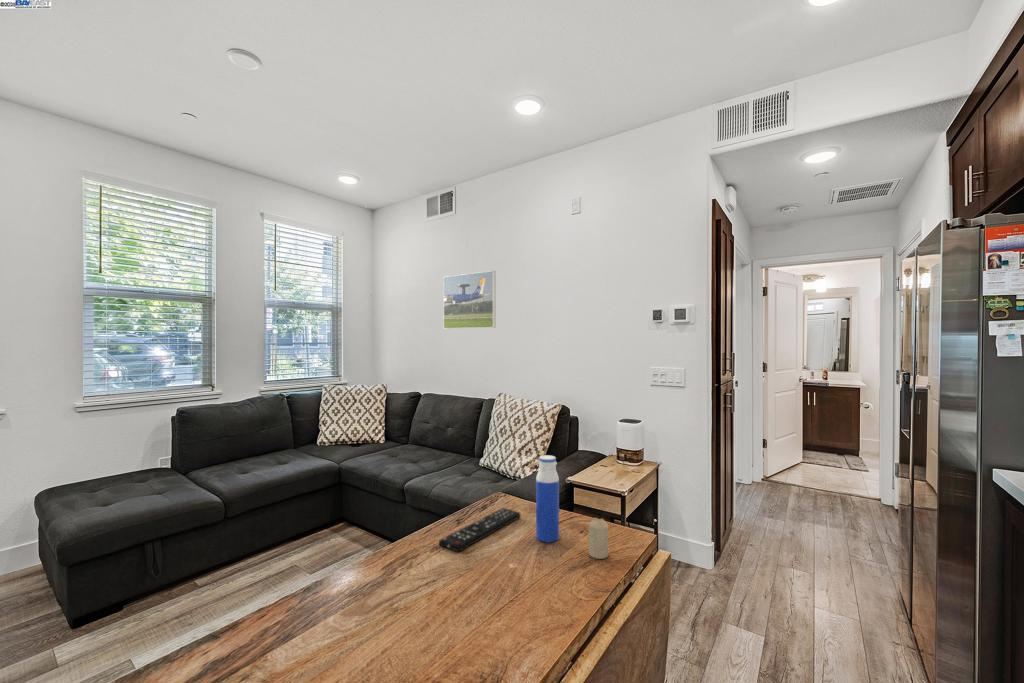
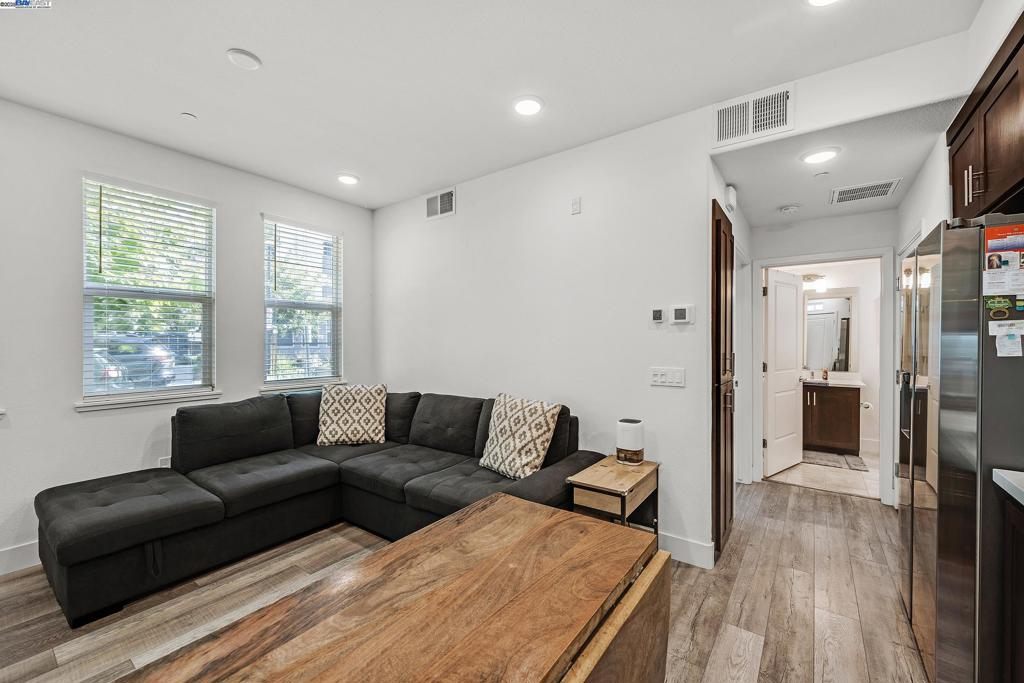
- water bottle (547, 497)
- remote control (482, 527)
- candle (598, 537)
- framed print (468, 301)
